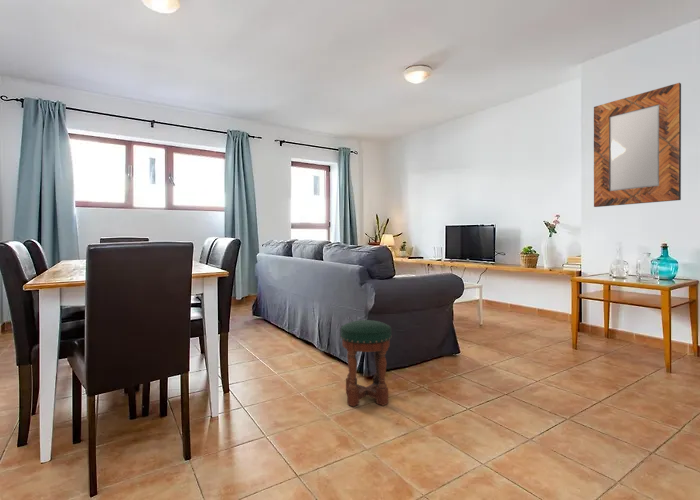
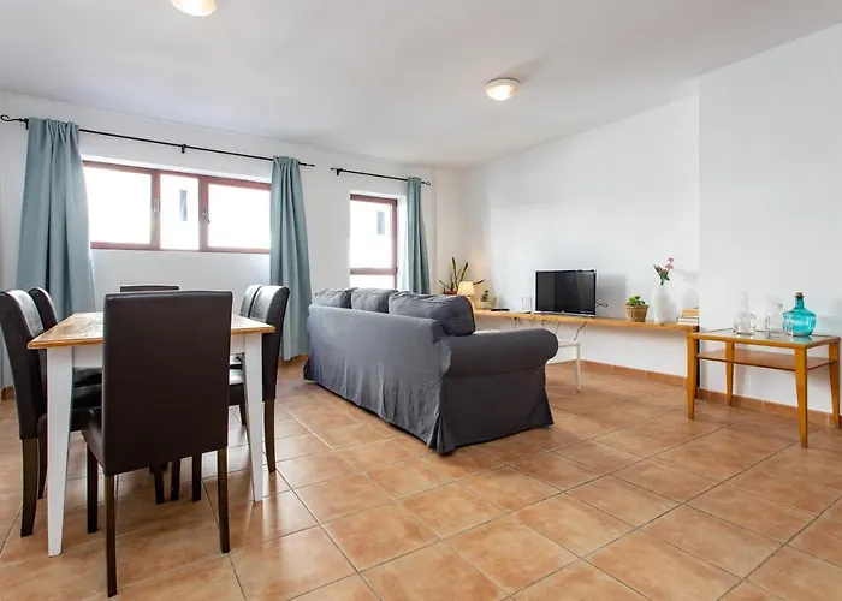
- home mirror (633, 150)
- stool (366, 351)
